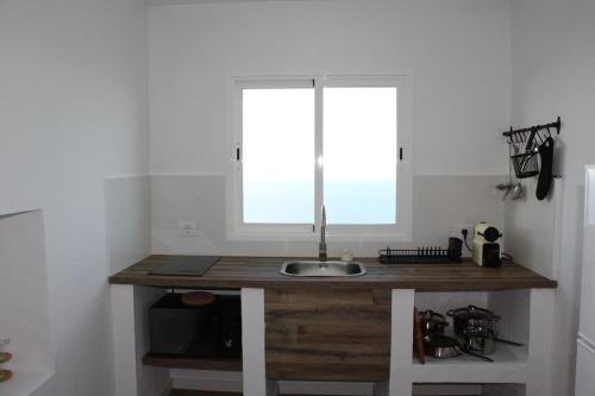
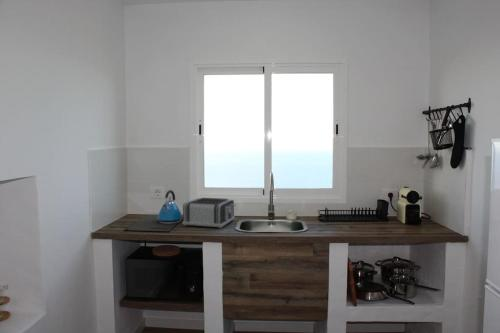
+ kettle (170, 205)
+ toaster (211, 211)
